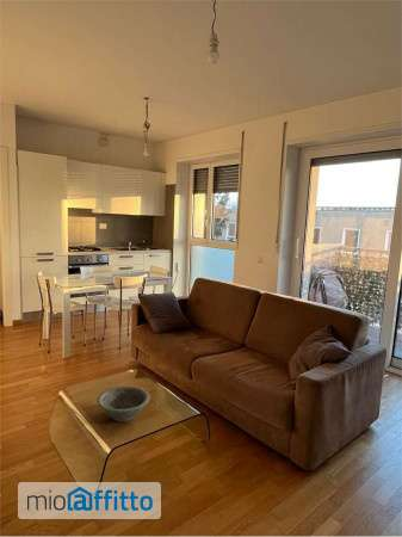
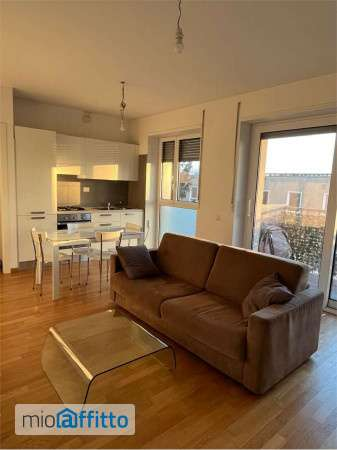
- decorative bowl (123, 406)
